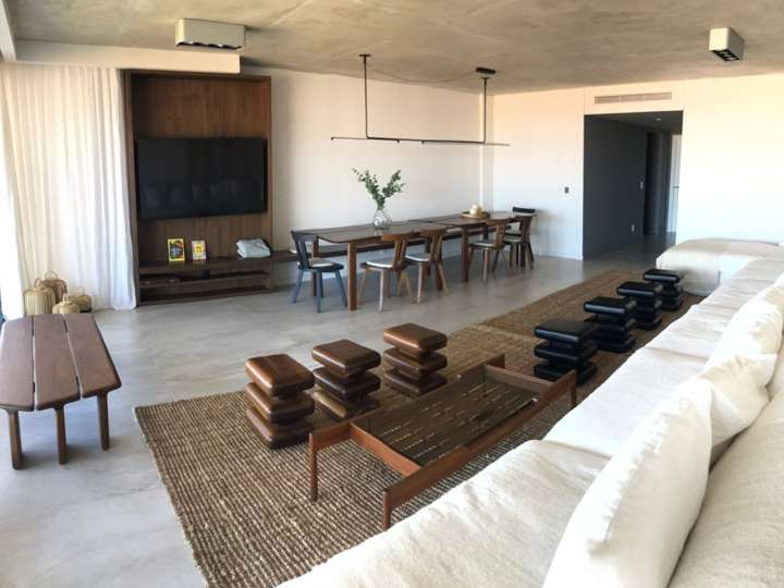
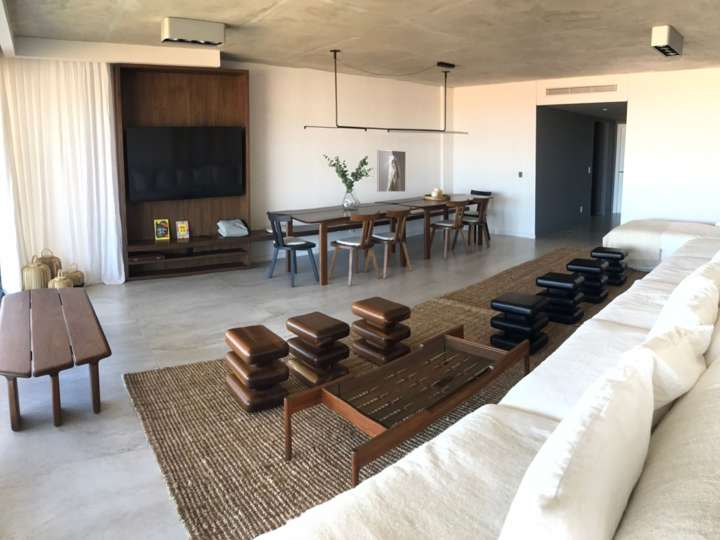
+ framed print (391, 171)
